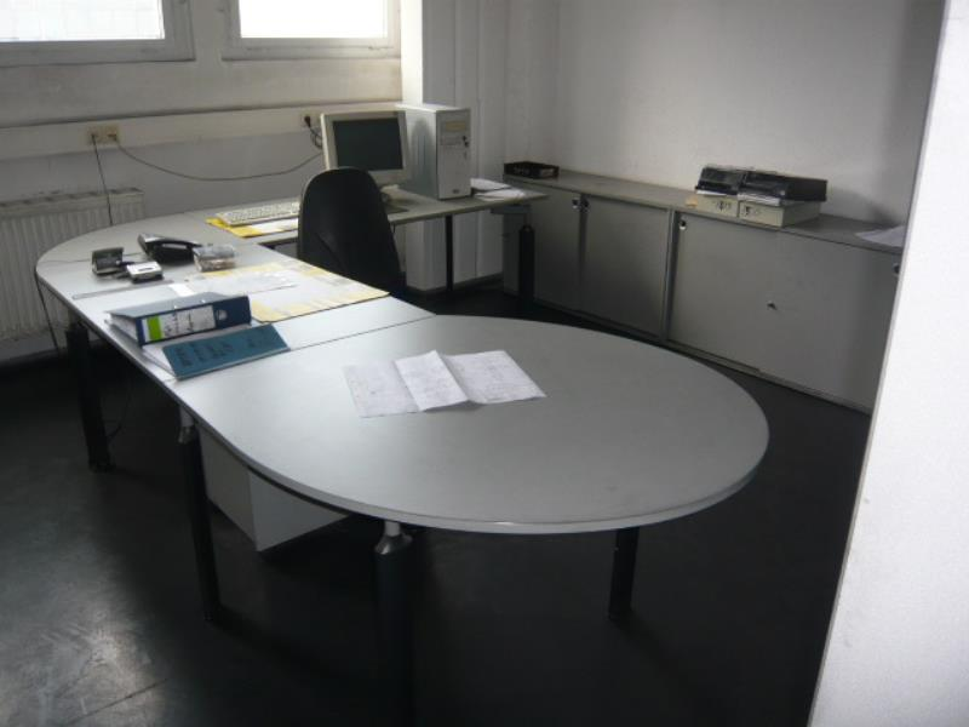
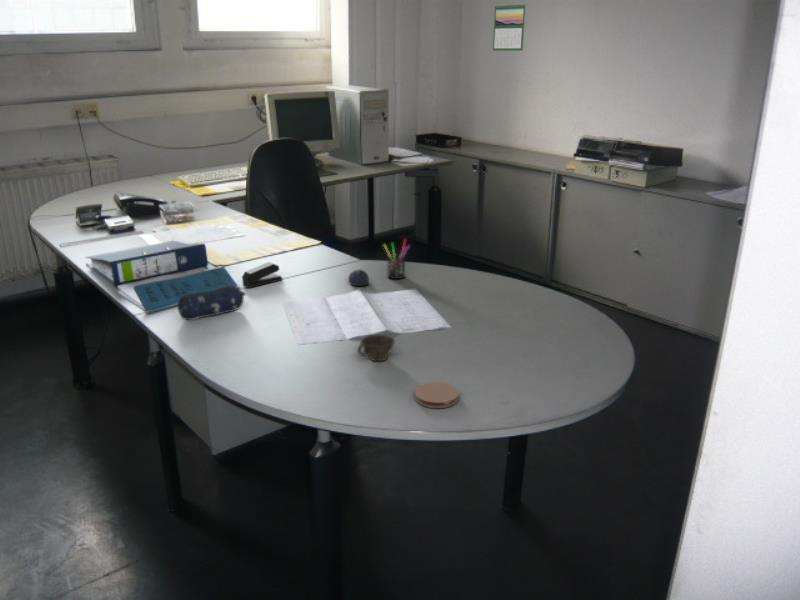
+ calendar (508, 27)
+ pencil case (211, 302)
+ cup (375, 349)
+ coaster (436, 394)
+ pen holder (396, 258)
+ computer mouse (358, 276)
+ stapler (261, 273)
